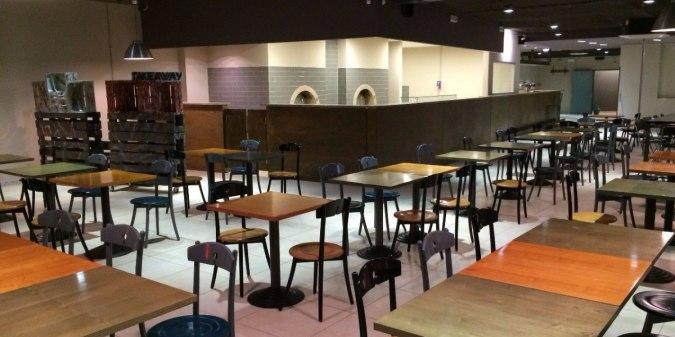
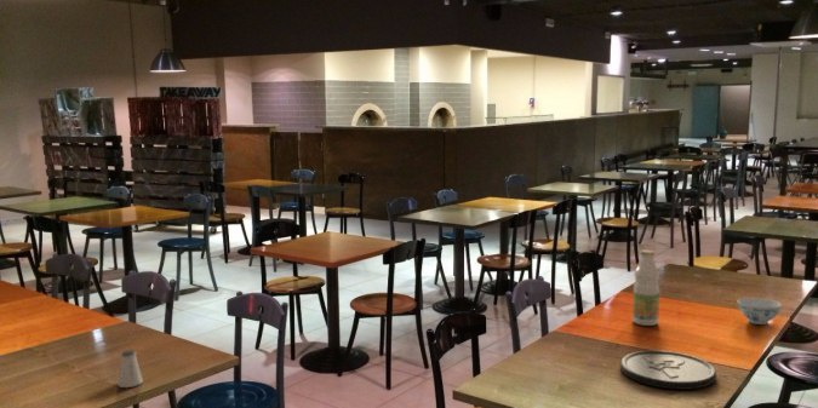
+ chinaware (757, 311)
+ bottle (646, 287)
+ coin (667, 368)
+ saltshaker (128, 367)
